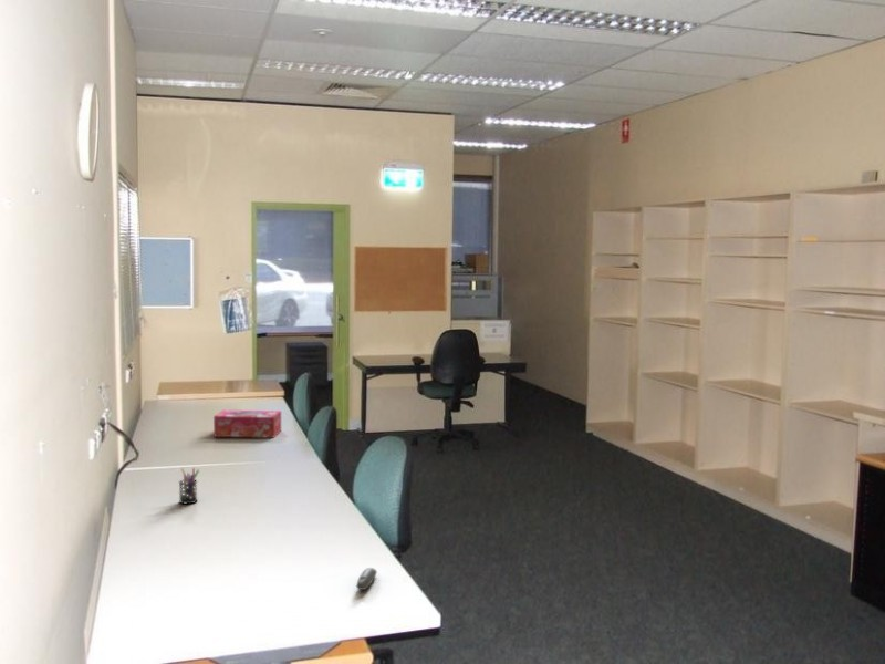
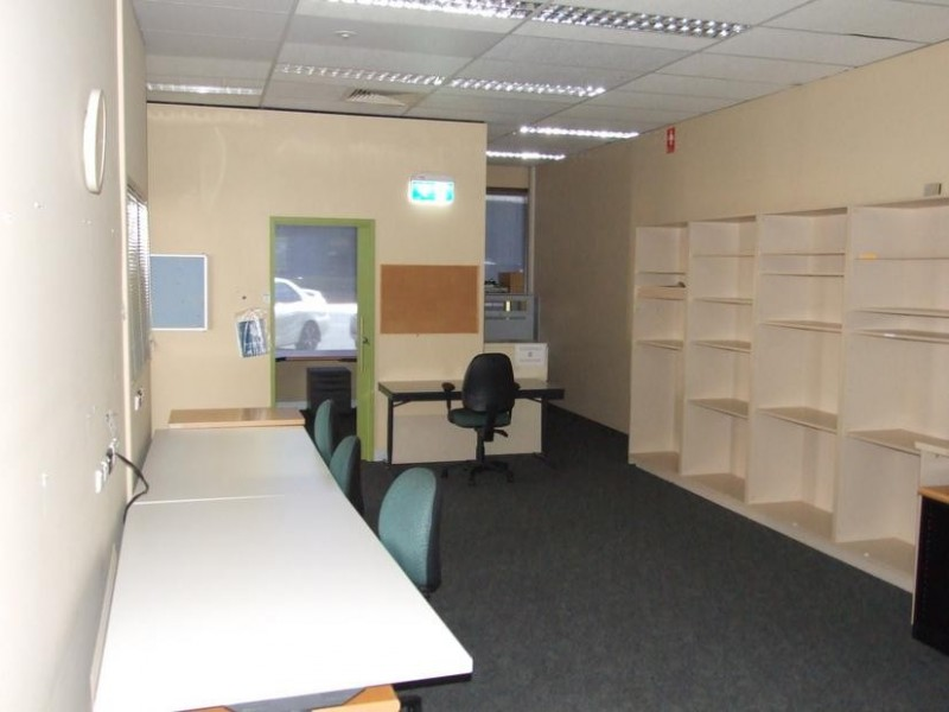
- tissue box (248, 423)
- pen holder (190, 484)
- computer mouse (366, 577)
